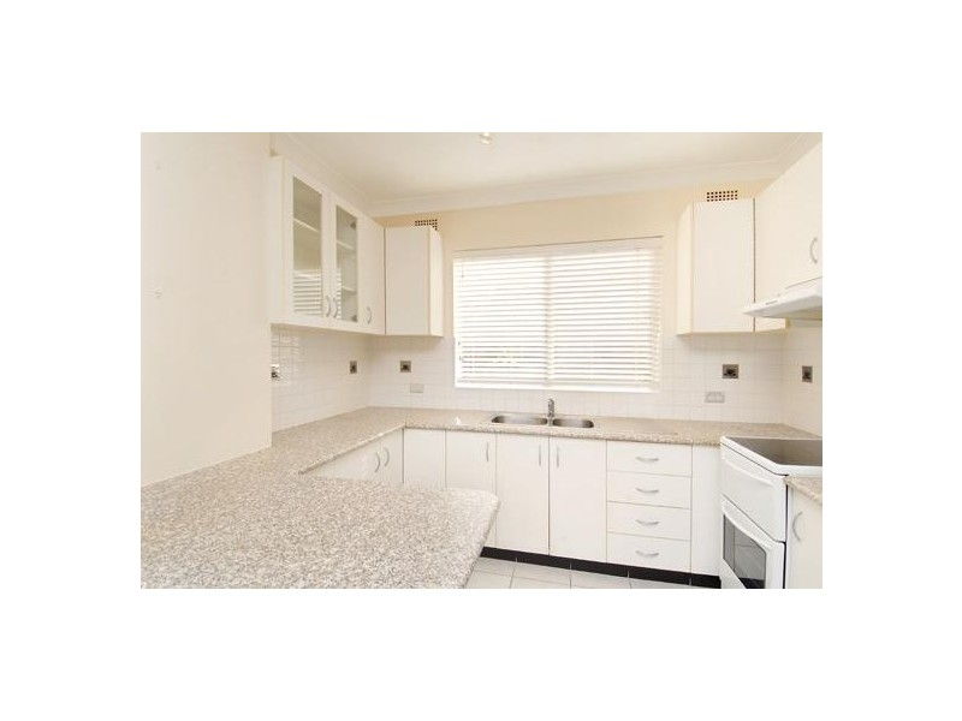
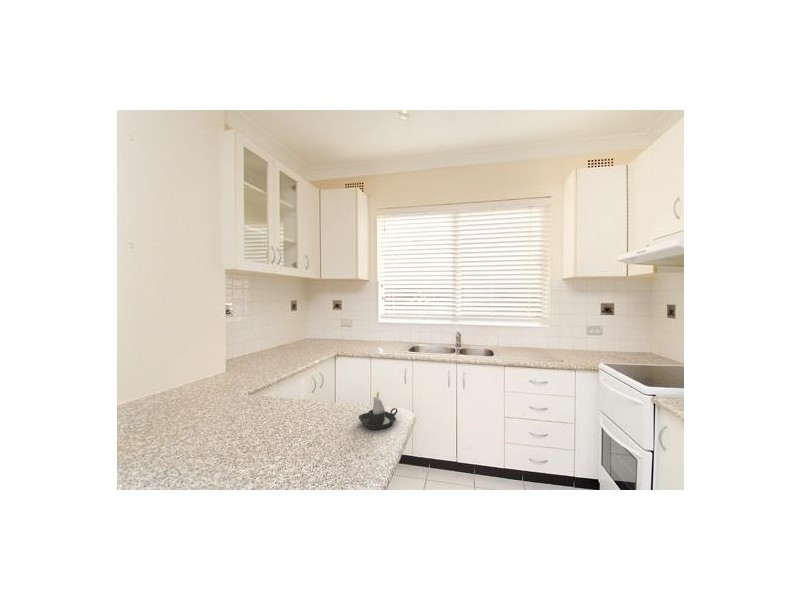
+ candle (379, 406)
